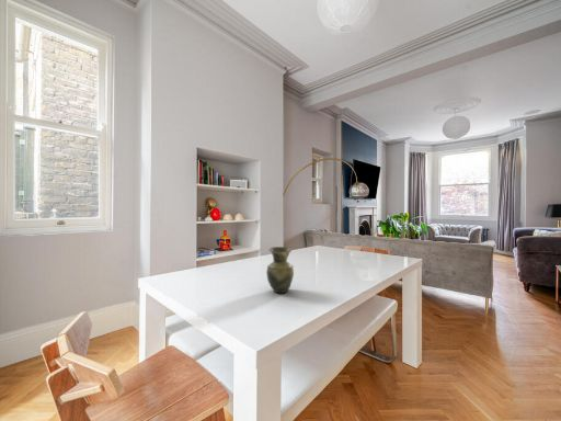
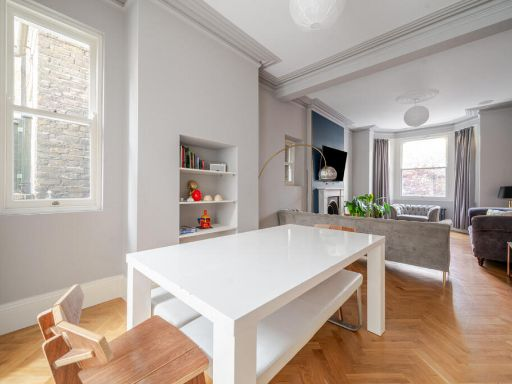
- vase (279, 269)
